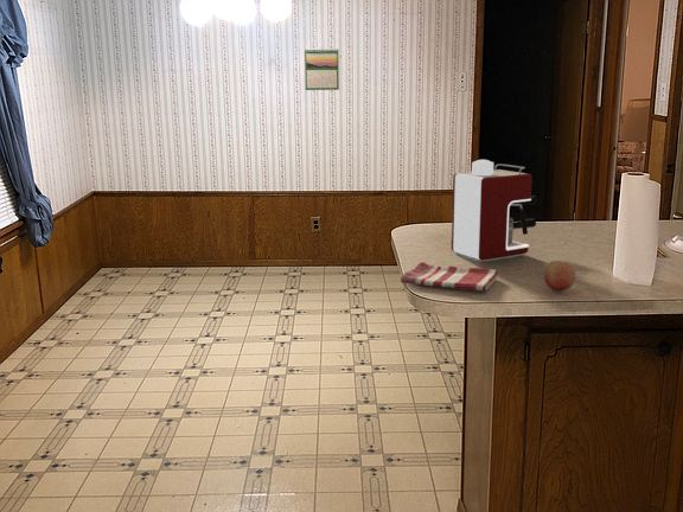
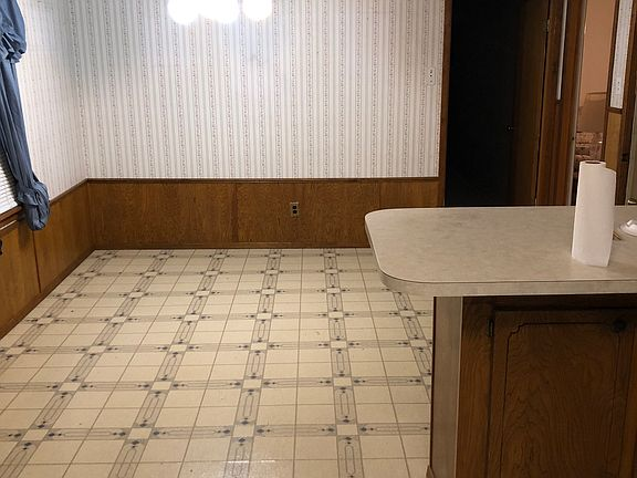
- fruit (560, 275)
- dish towel (449, 276)
- calendar (321, 69)
- coffee maker (502, 205)
